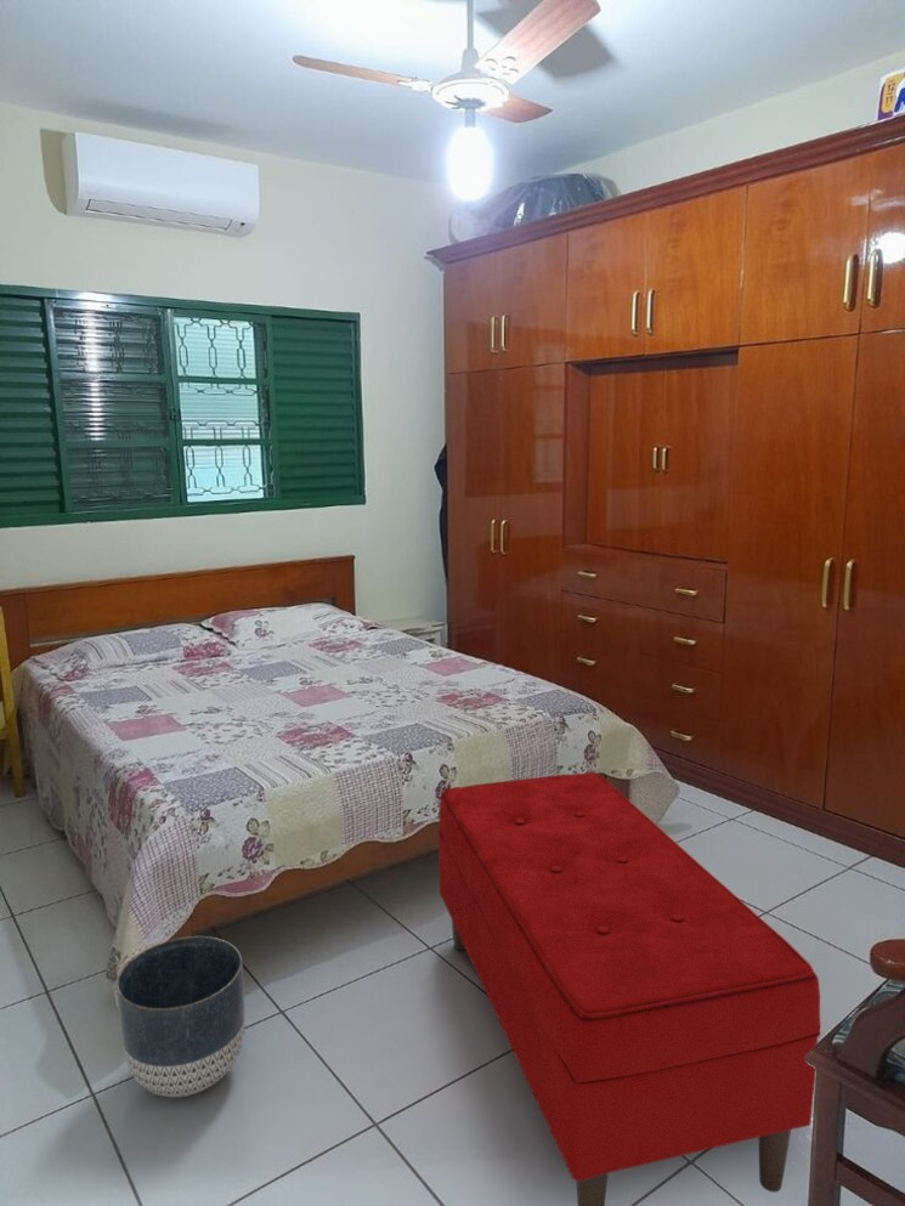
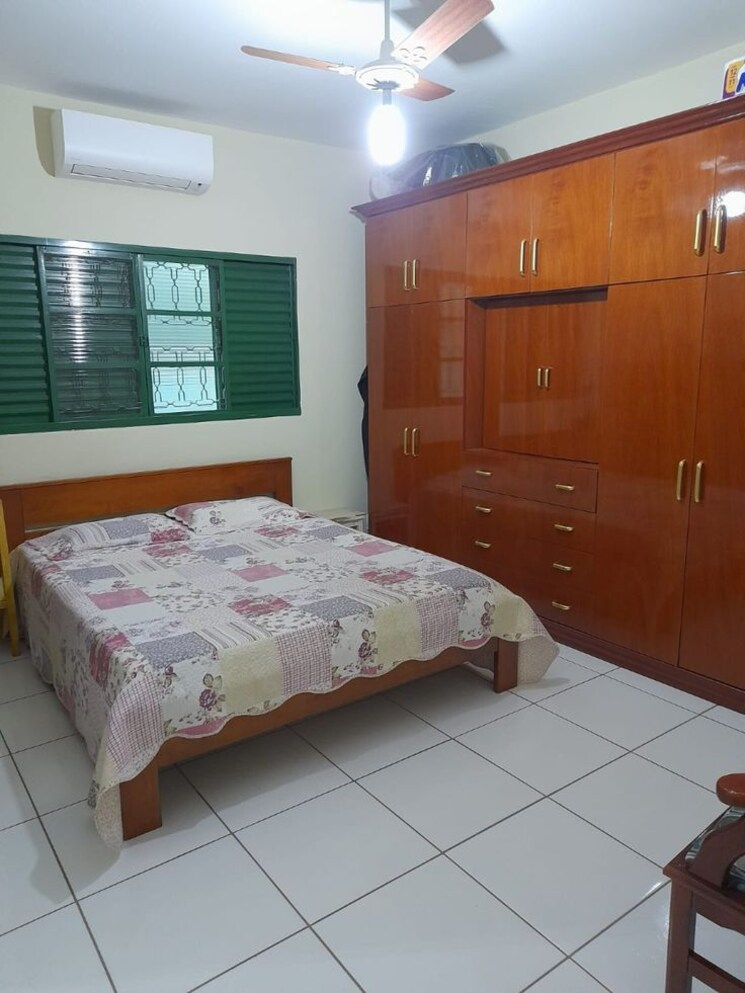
- bench (588, 952)
- planter (185, 1024)
